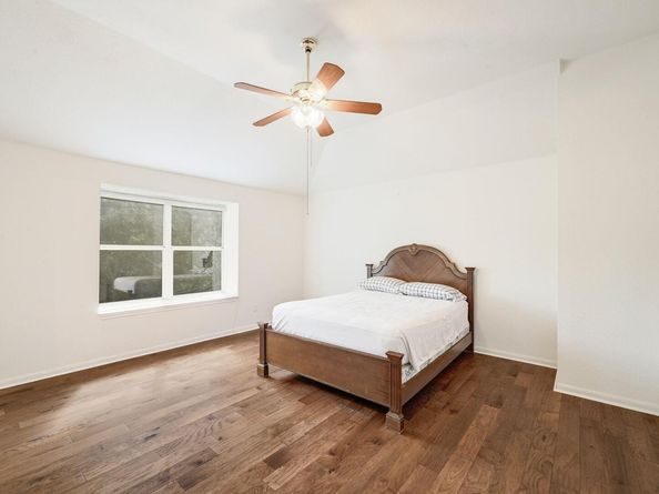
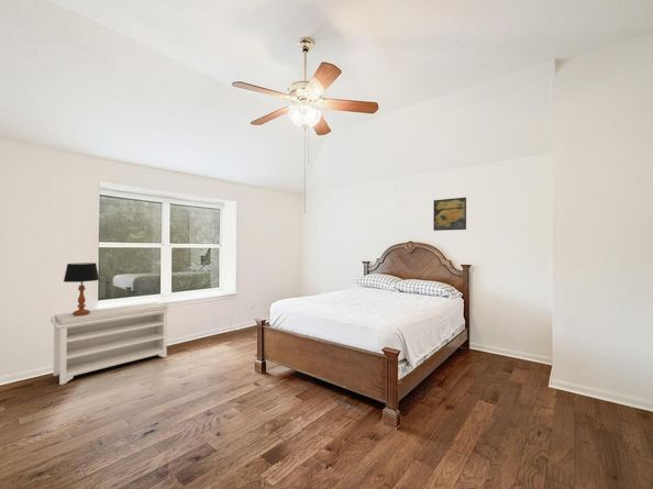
+ table lamp (81, 288)
+ bench (114, 336)
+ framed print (449, 214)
